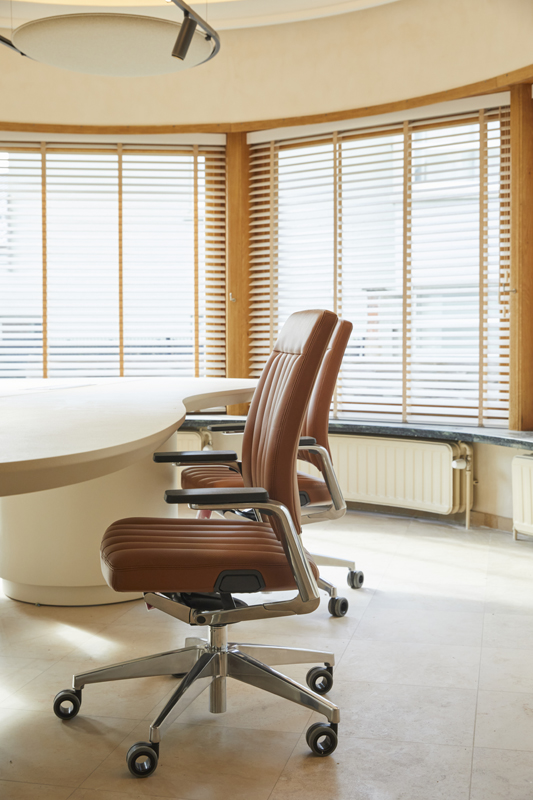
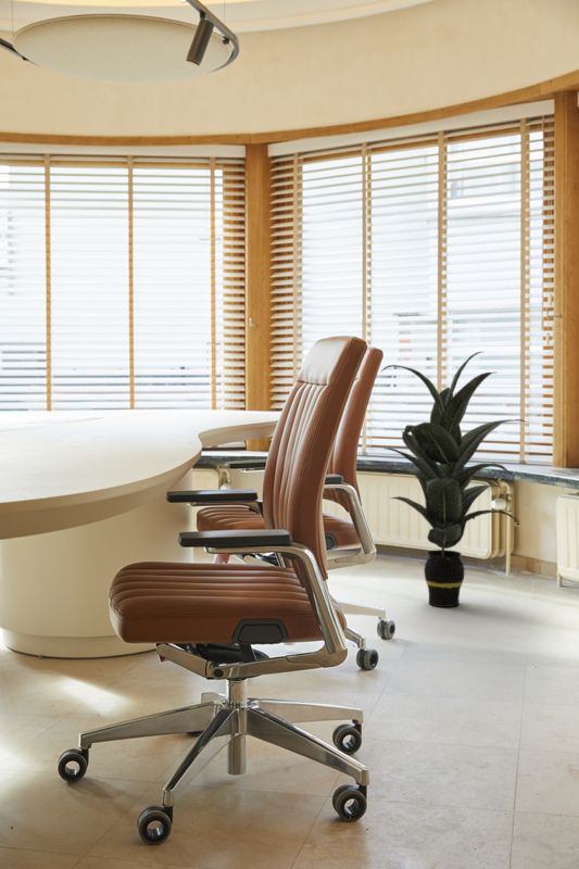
+ indoor plant (453, 479)
